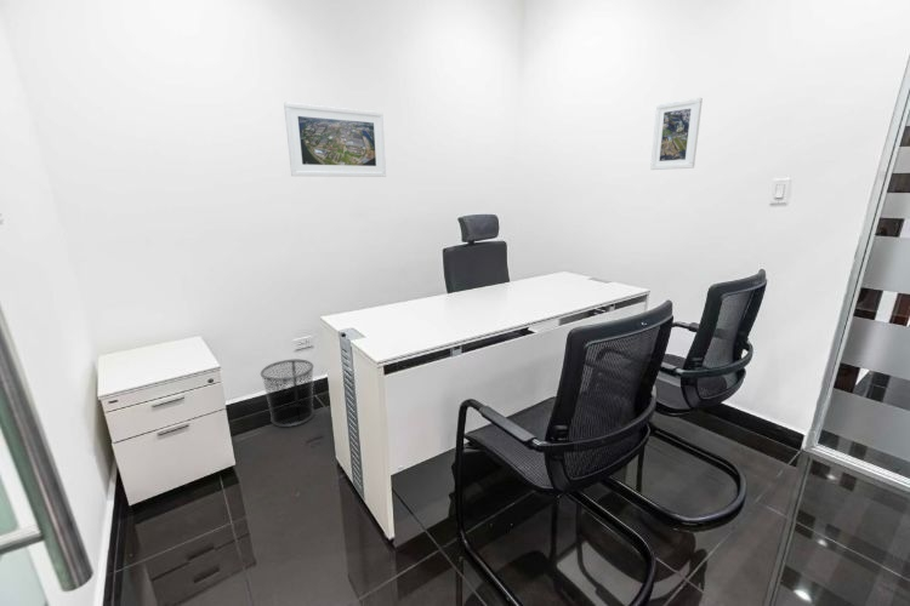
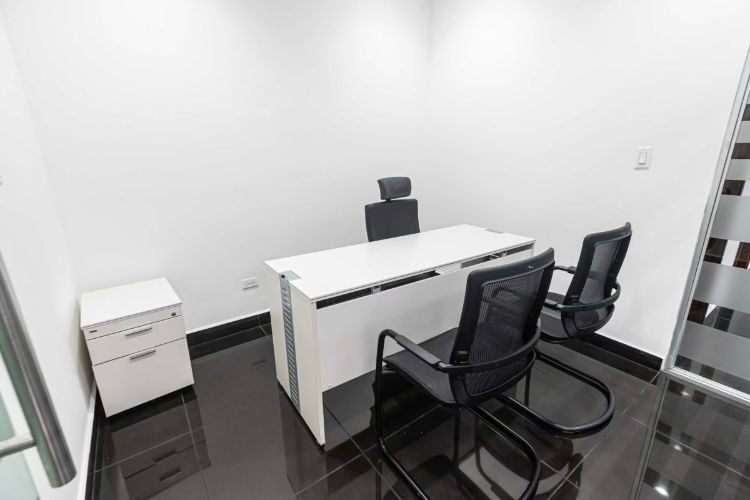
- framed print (339, 142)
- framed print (675, 136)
- waste bin (290, 391)
